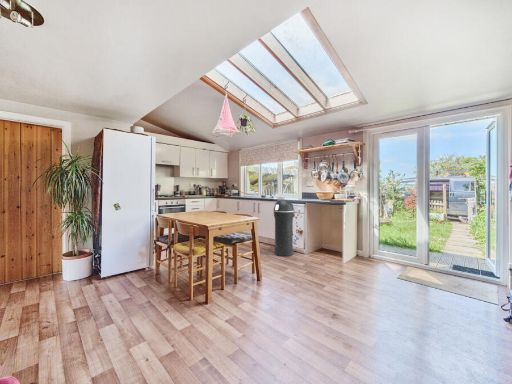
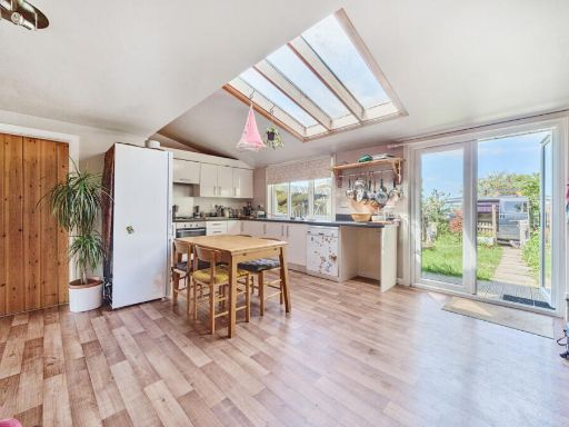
- trash can (283, 226)
